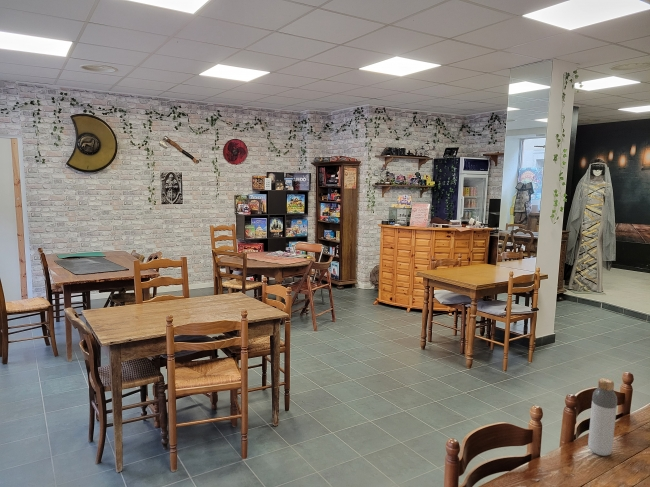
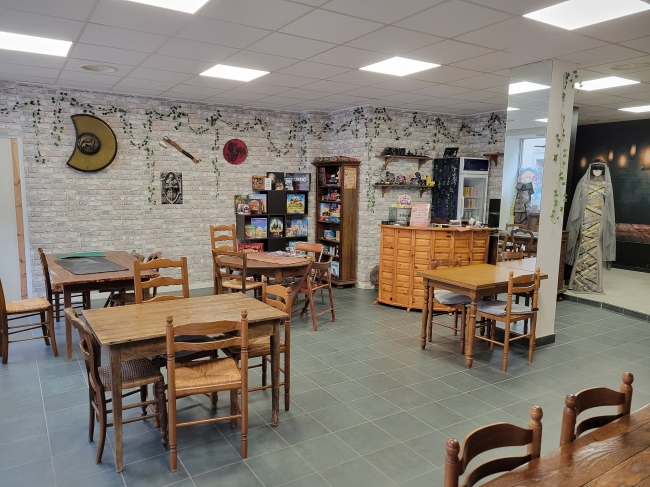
- bottle (602, 416)
